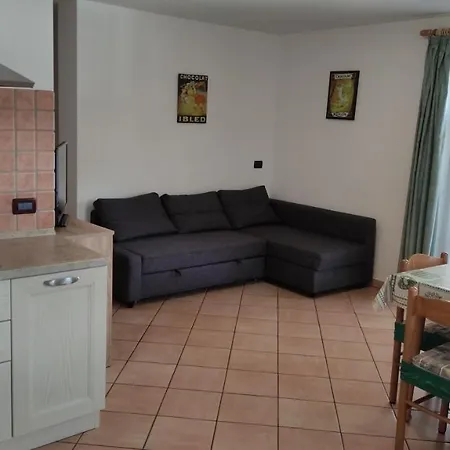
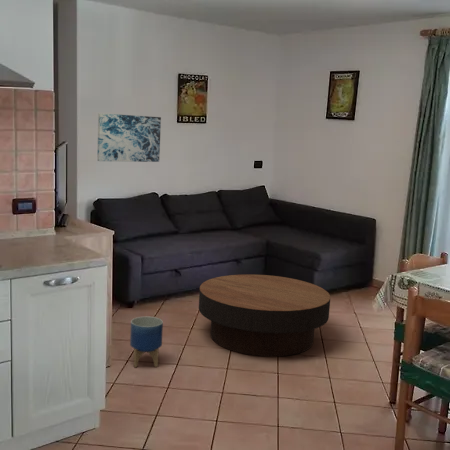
+ coffee table (263, 313)
+ wall art (129, 138)
+ planter (146, 342)
